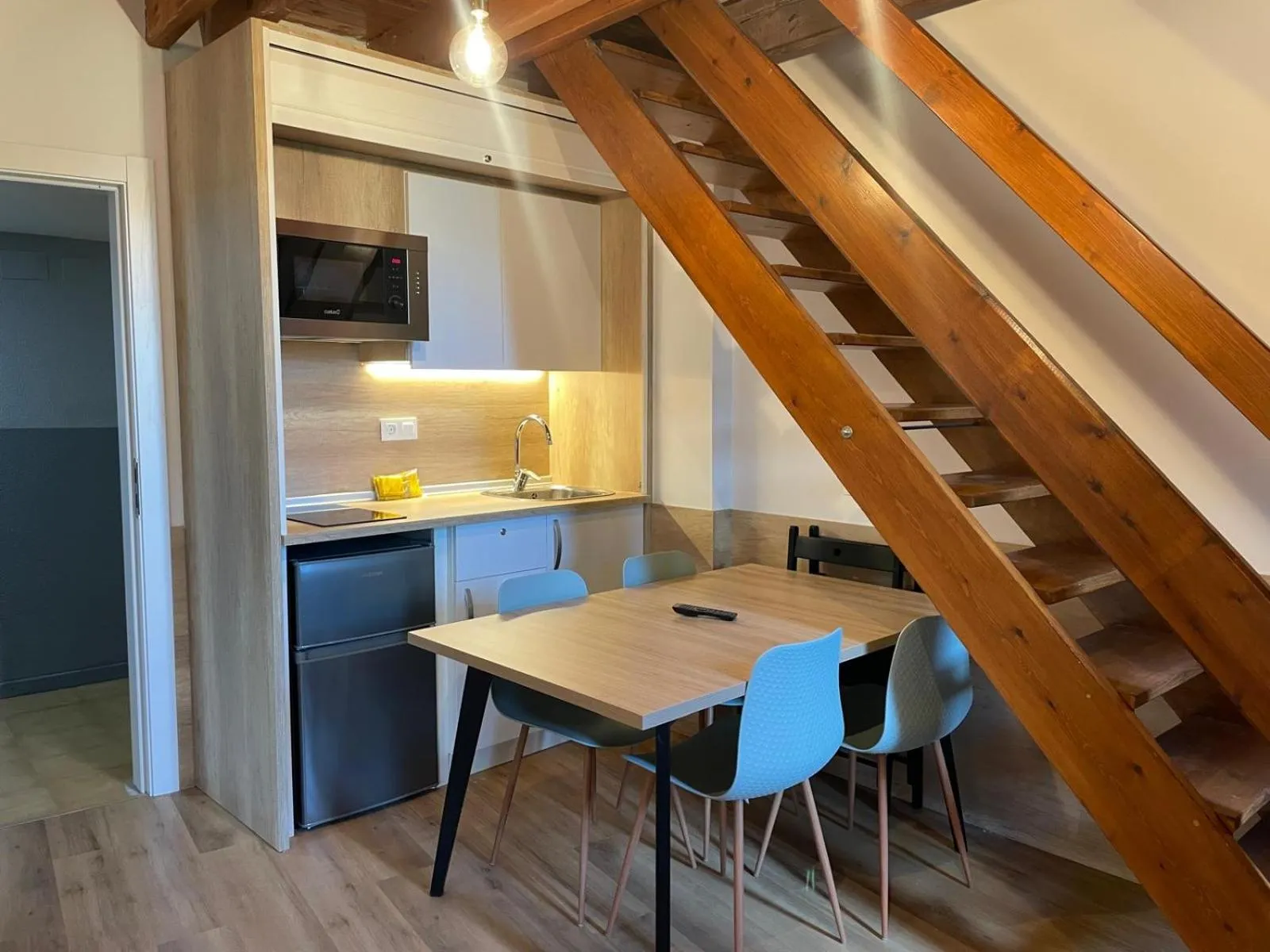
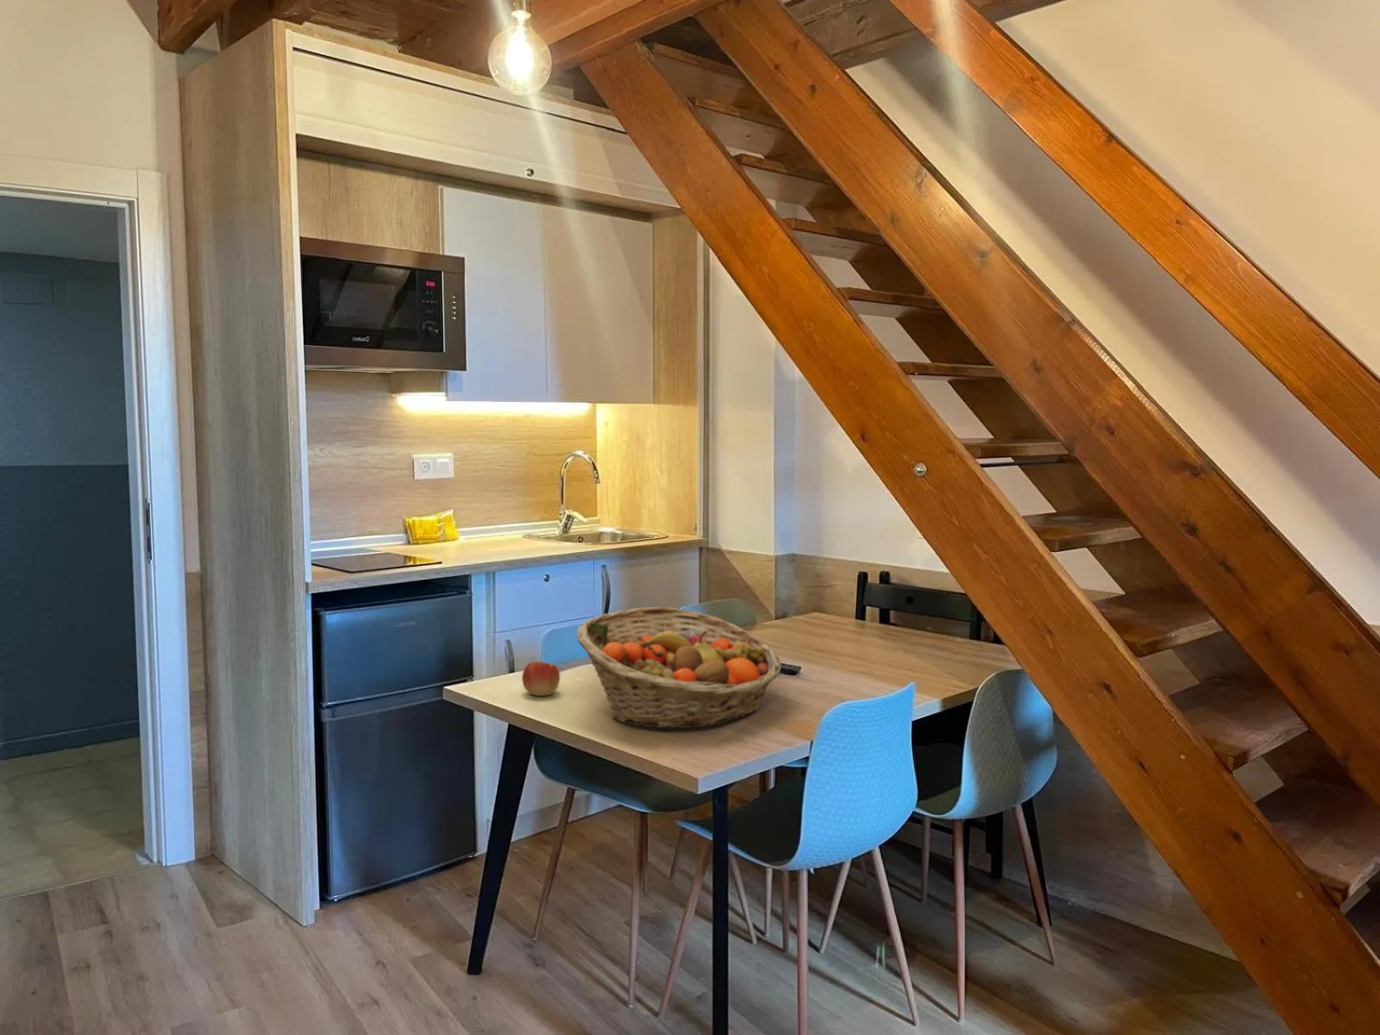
+ apple (541, 677)
+ fruit basket (679, 663)
